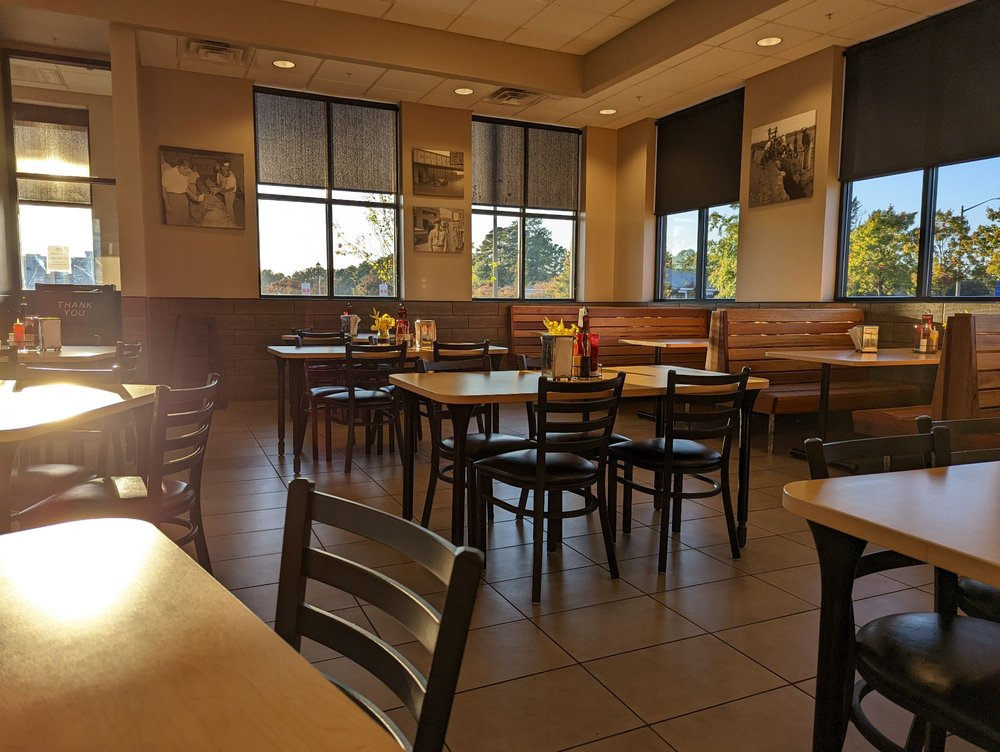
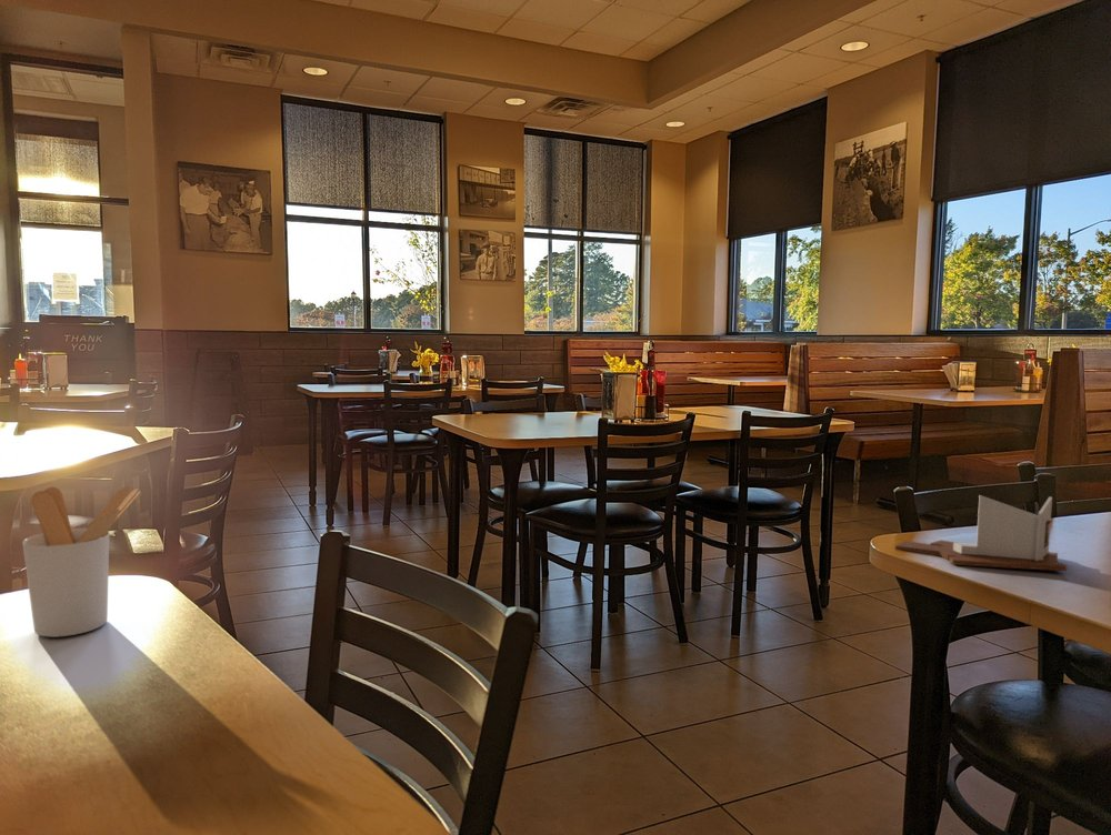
+ utensil holder (88, 554)
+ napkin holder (985, 523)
